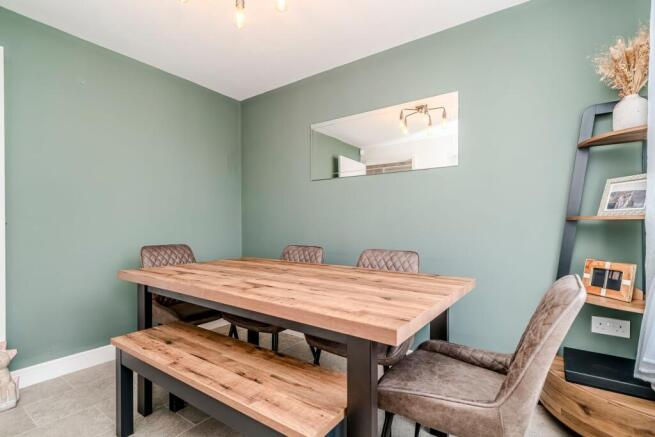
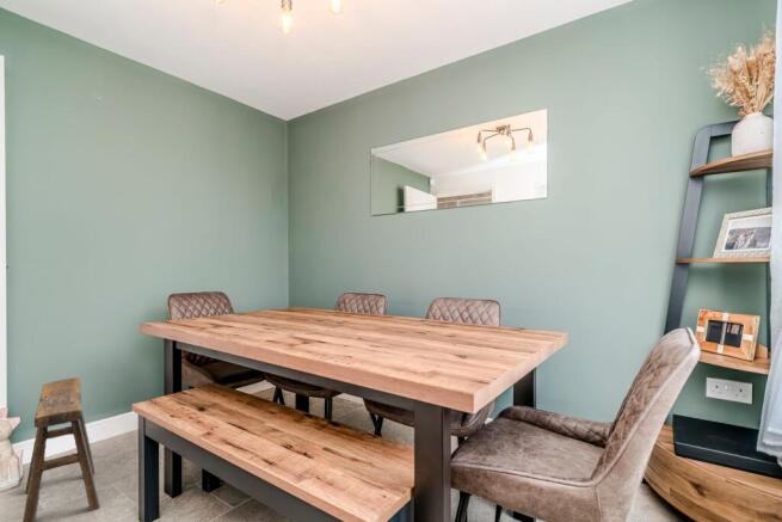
+ stool (59, 436)
